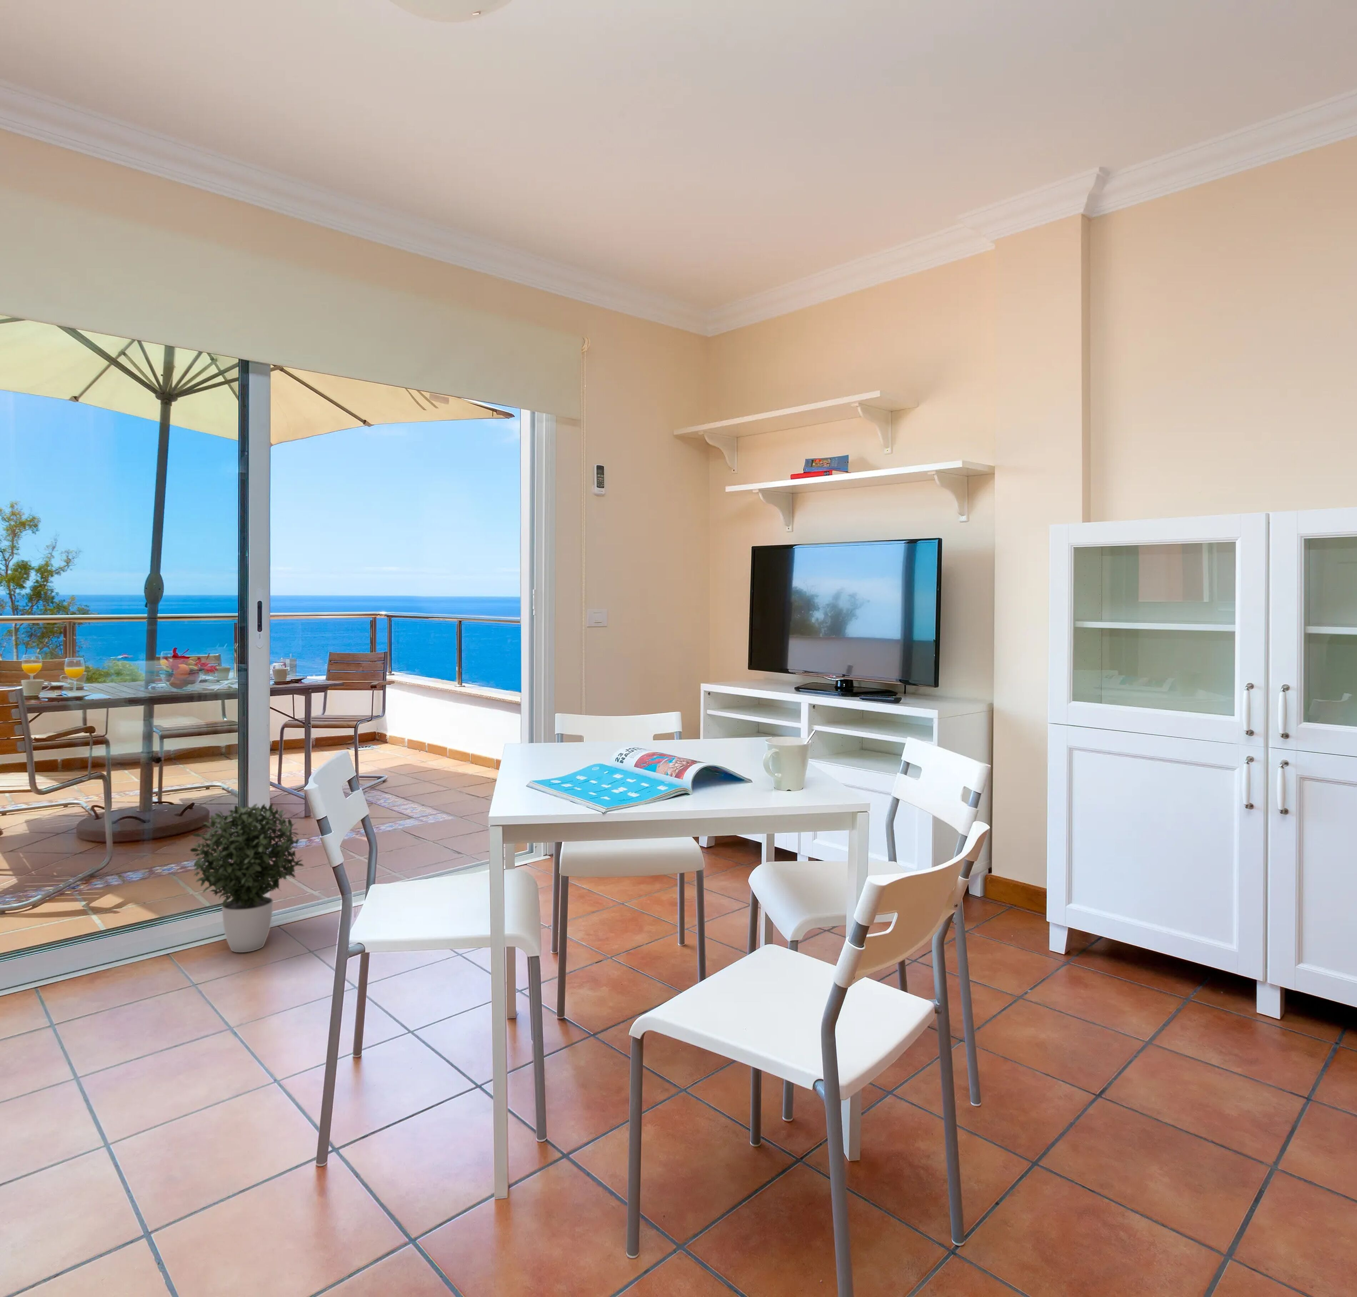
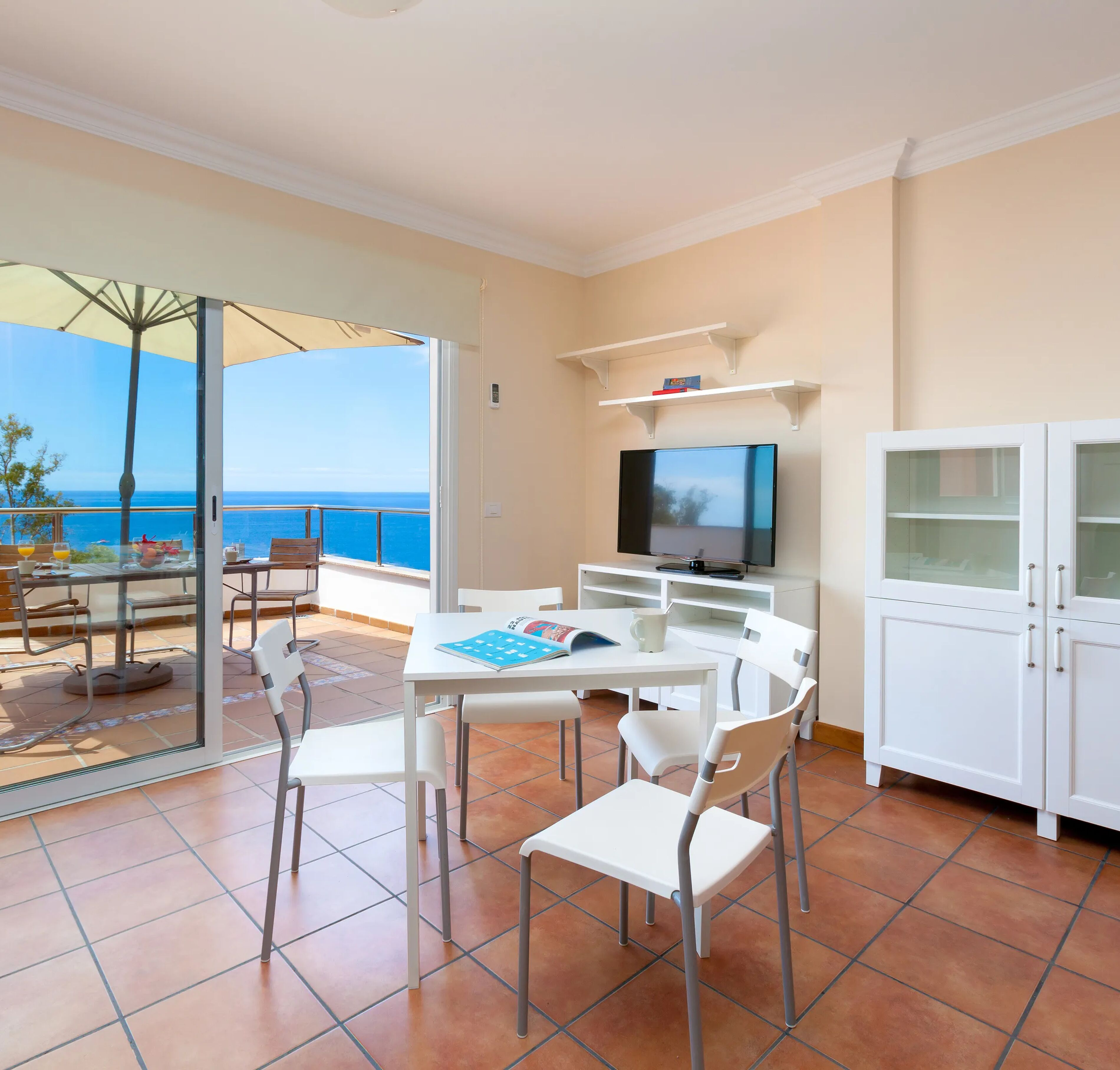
- potted plant (250, 875)
